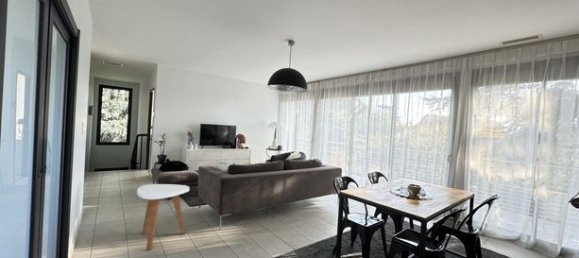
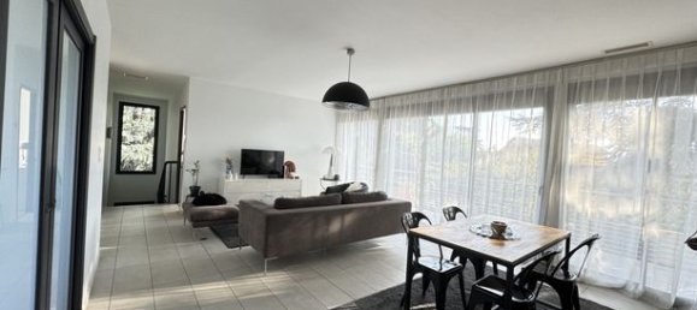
- side table (157, 213)
